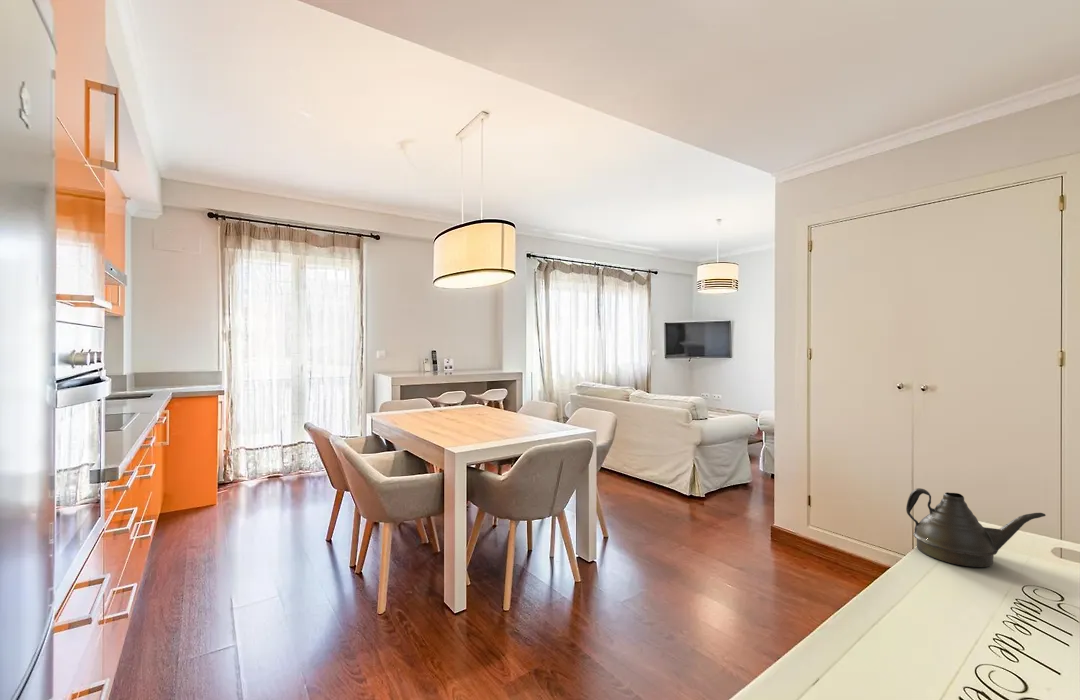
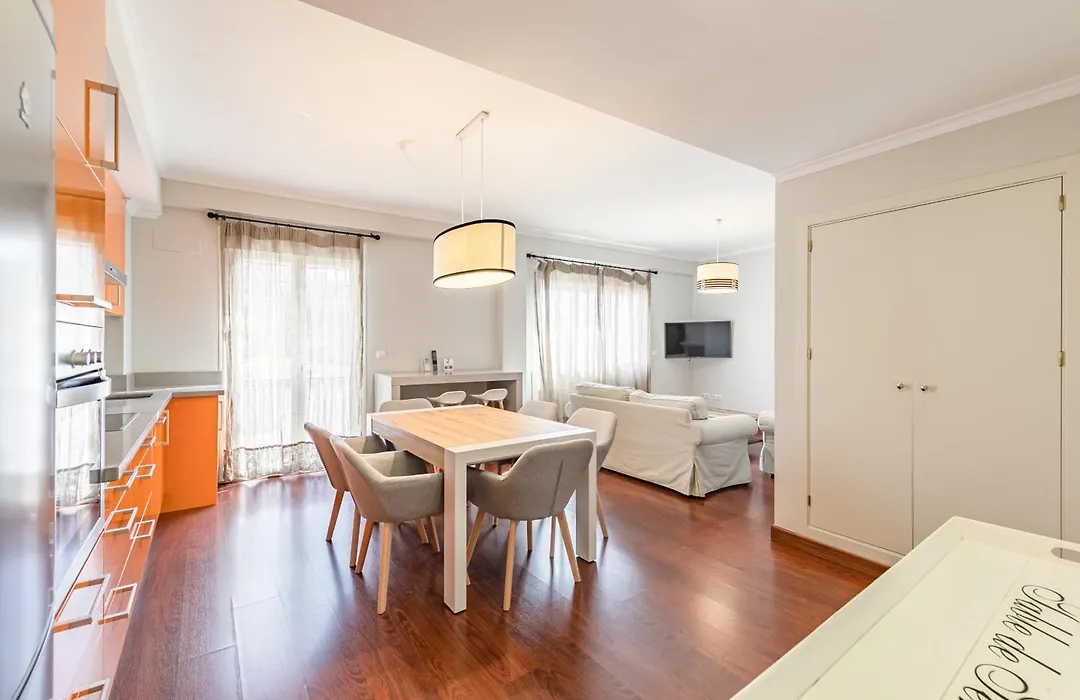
- teapot (970, 528)
